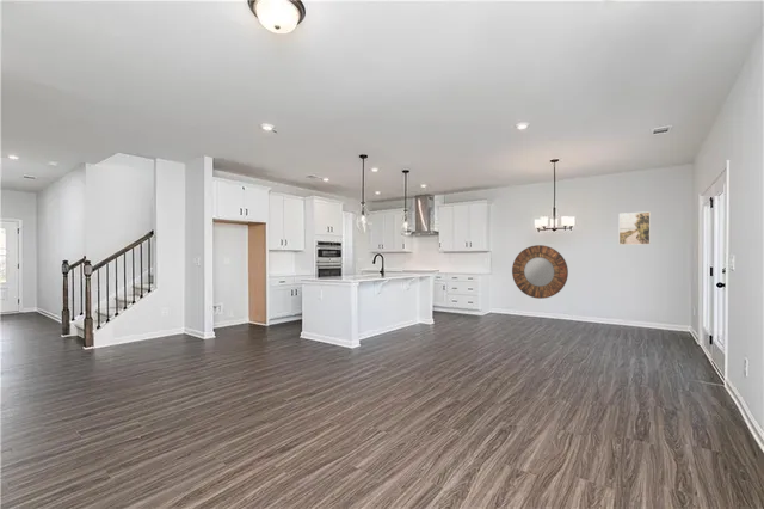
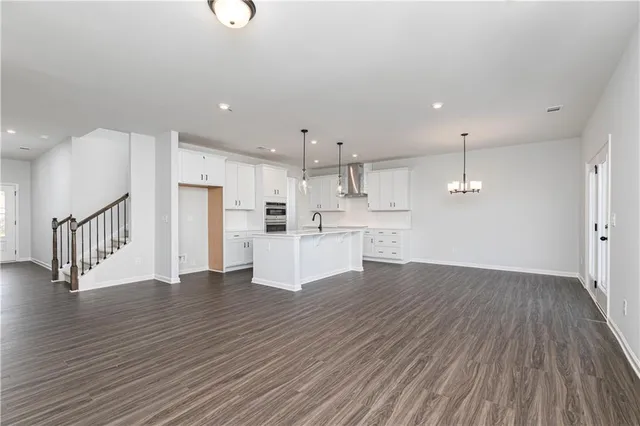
- home mirror (538, 271)
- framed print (634, 228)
